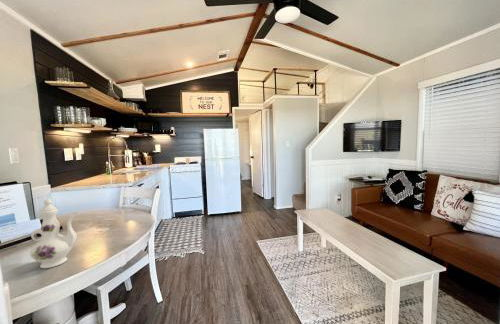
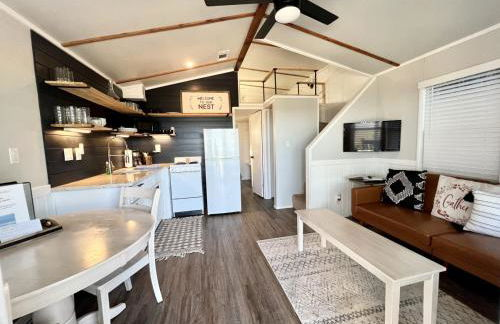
- chinaware (56, 230)
